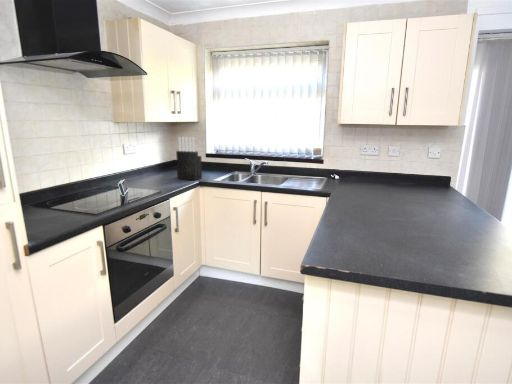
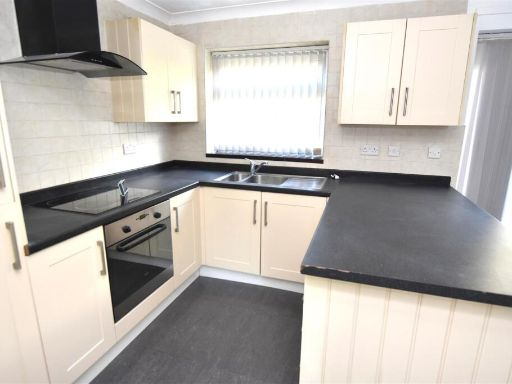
- knife block (189, 158)
